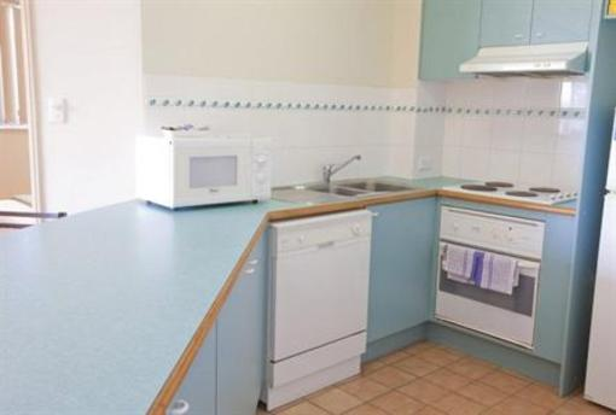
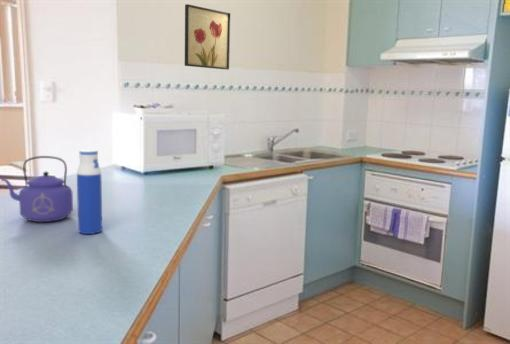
+ wall art (207, 38)
+ kettle (37, 187)
+ water bottle (89, 191)
